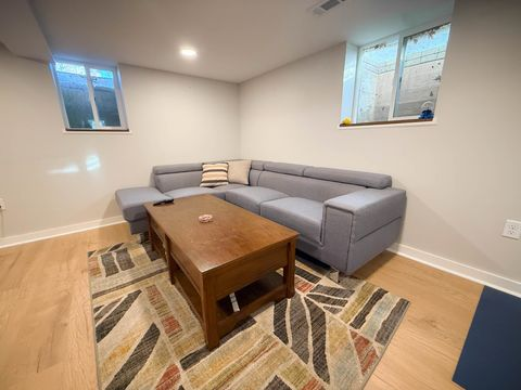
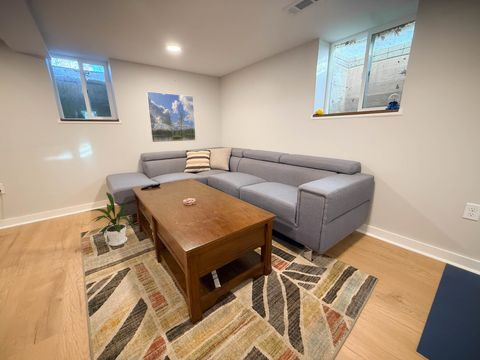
+ house plant (113, 219)
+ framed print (173, 118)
